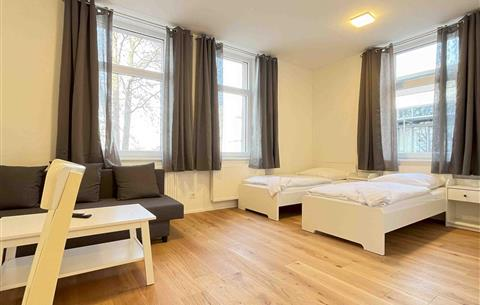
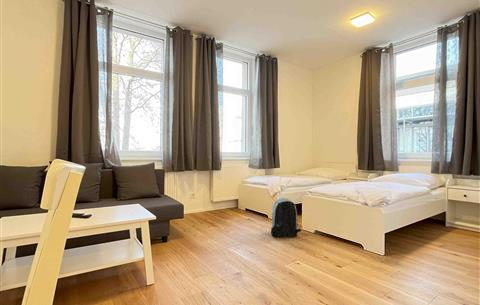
+ backpack (283, 216)
